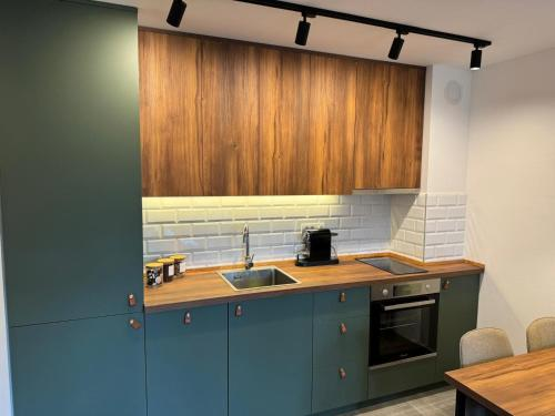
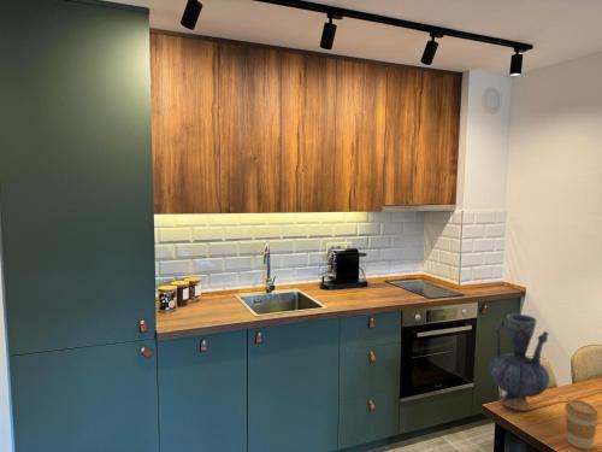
+ vase (519, 360)
+ coffee cup (580, 423)
